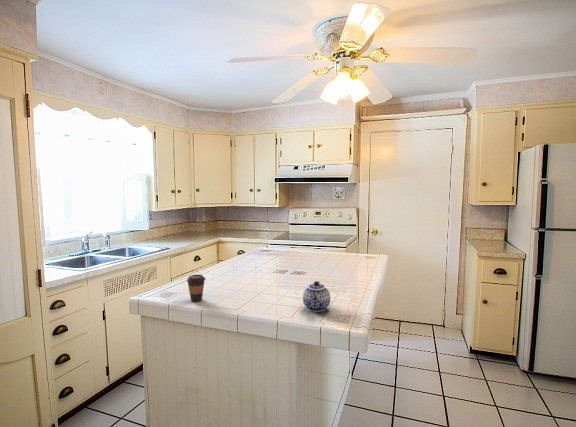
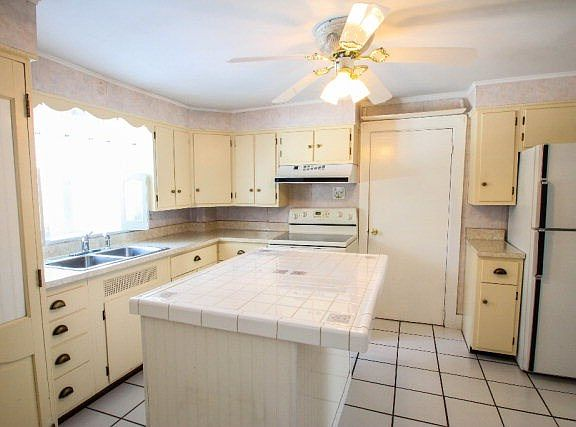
- coffee cup (196, 288)
- teapot (316, 295)
